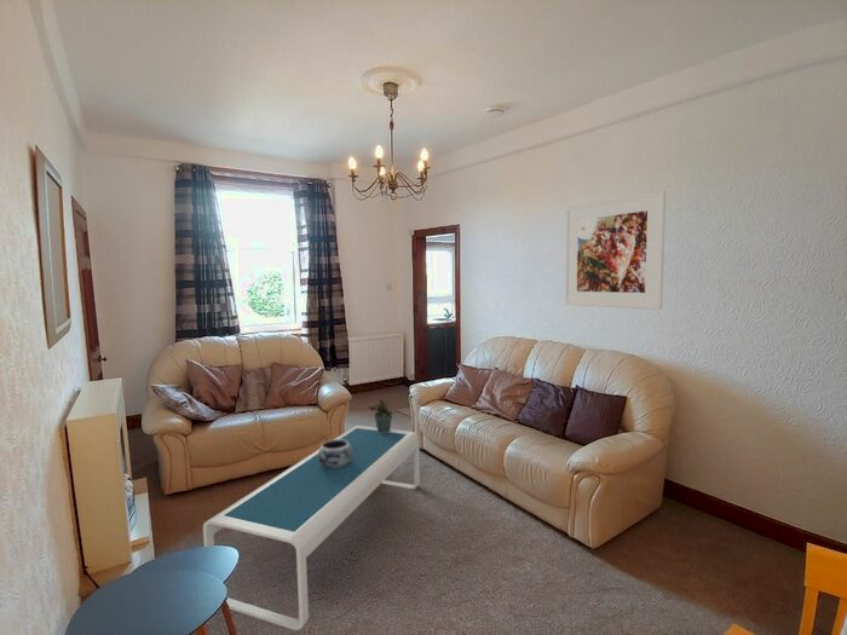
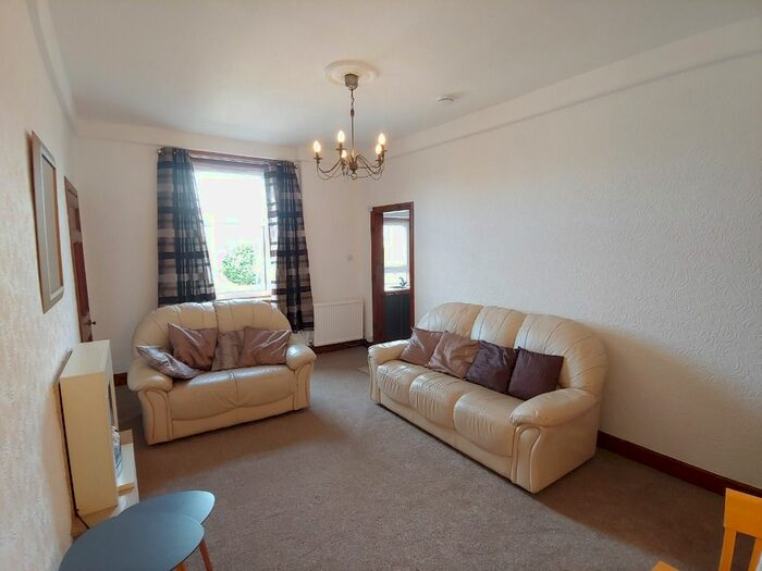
- coffee table (334, 500)
- potted plant (380, 414)
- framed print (609, 254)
- decorative bowl (335, 452)
